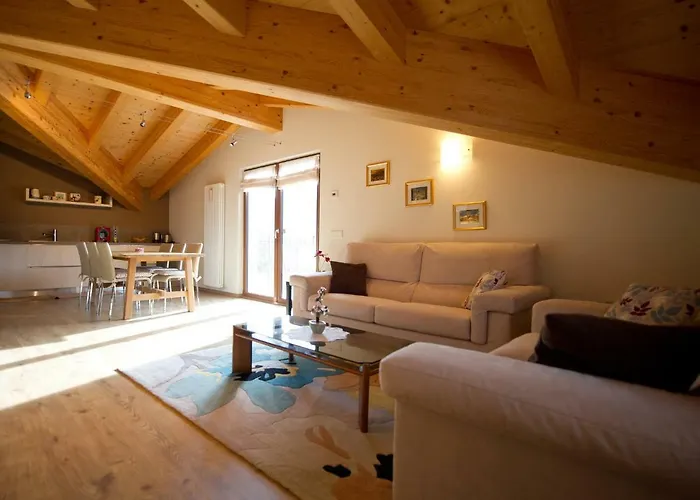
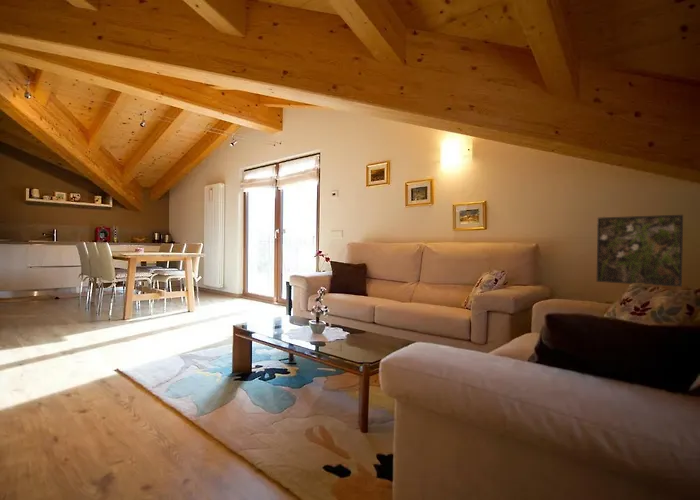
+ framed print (637, 250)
